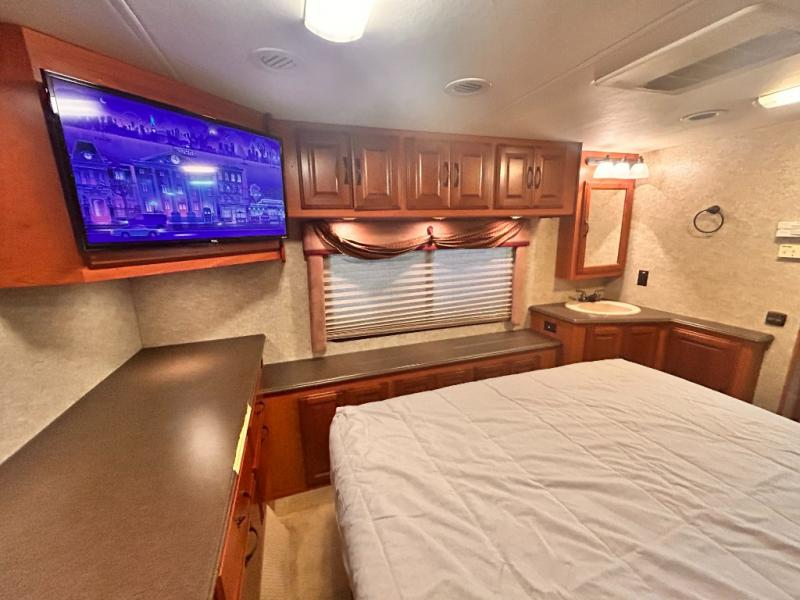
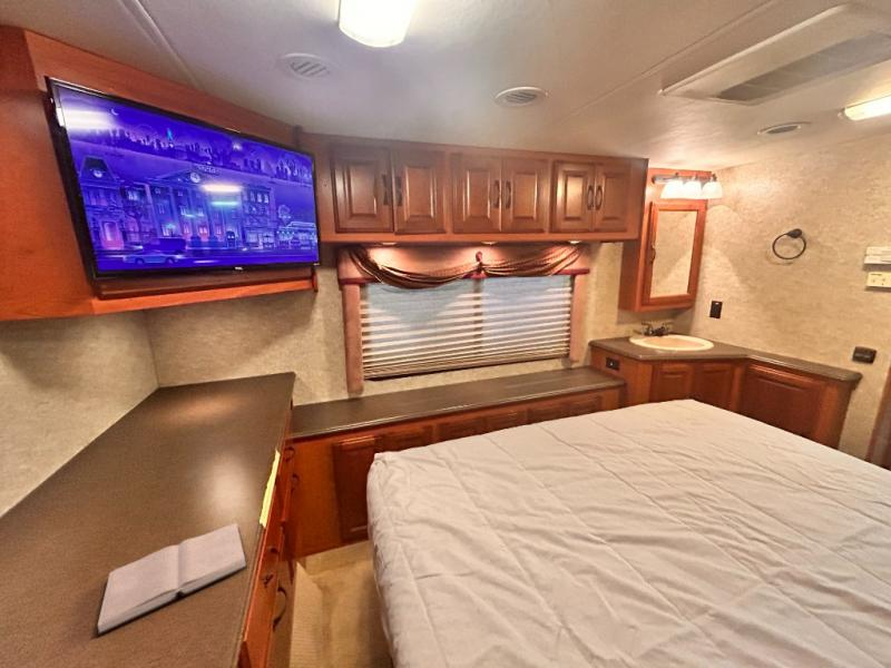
+ hardback book (178, 568)
